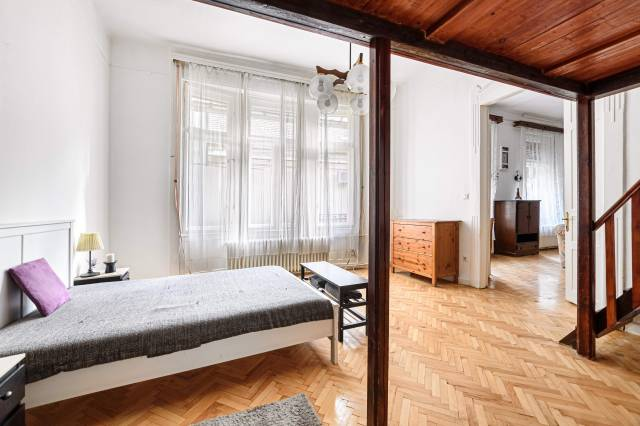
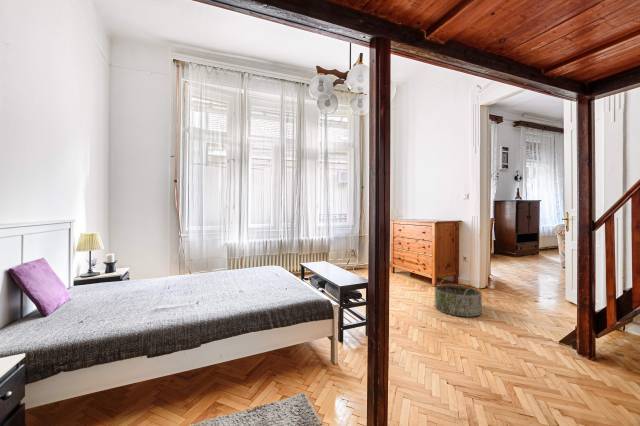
+ basket (457, 296)
